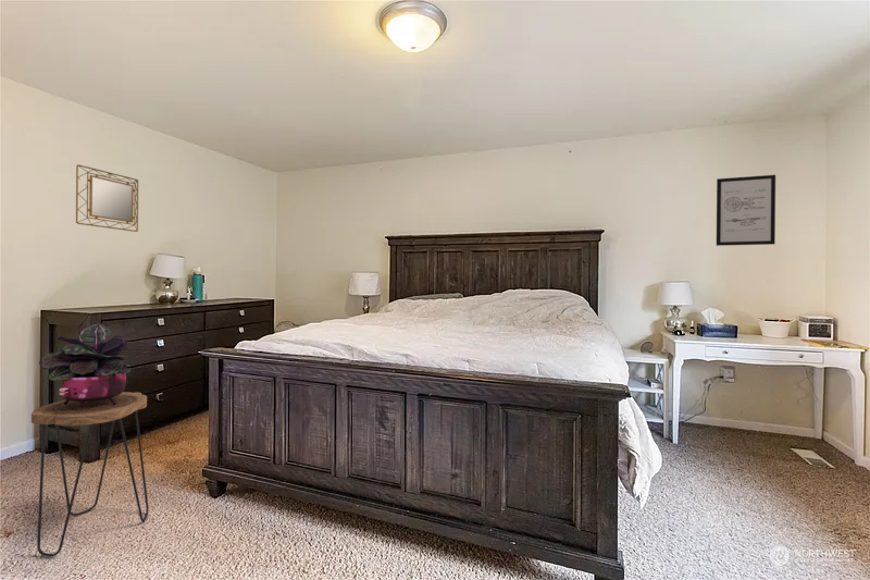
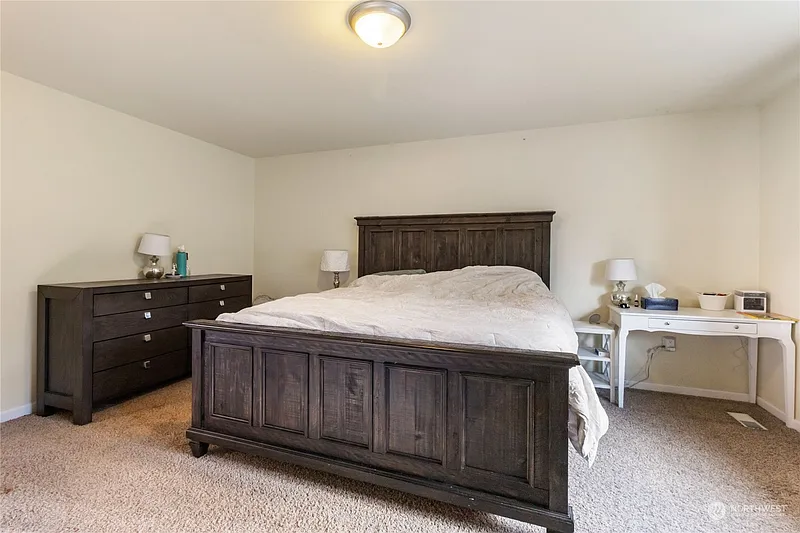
- home mirror (110, 199)
- wall art (745, 210)
- potted plant (92, 363)
- side table (102, 467)
